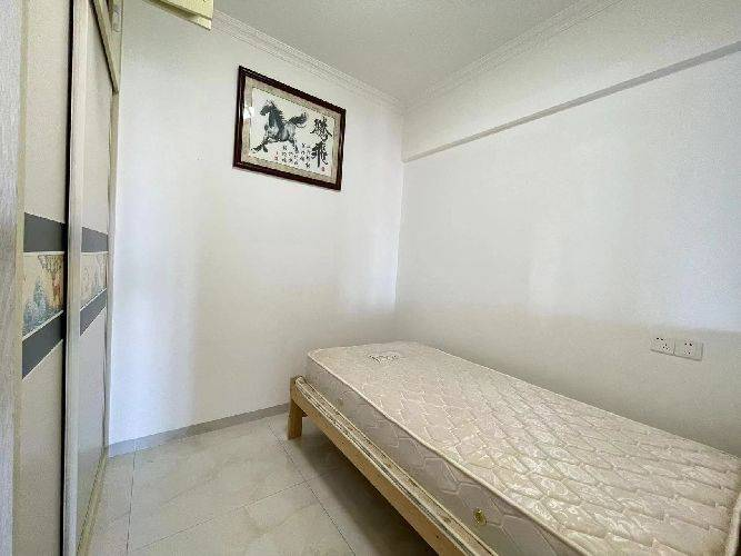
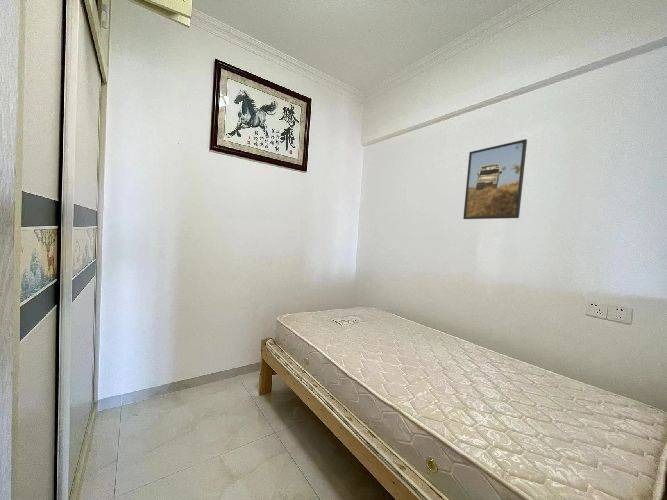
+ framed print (492, 182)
